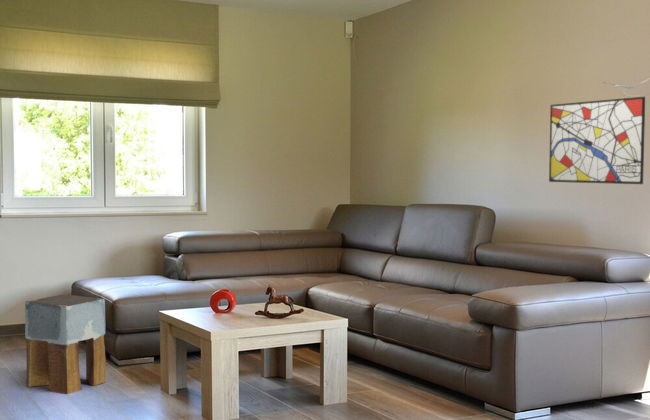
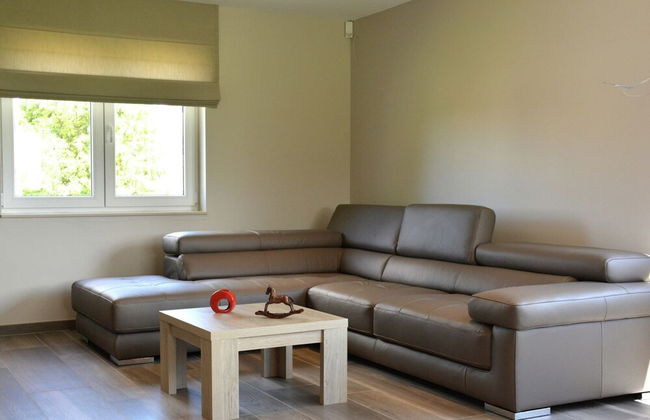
- wall art (593, 142)
- stool (65, 342)
